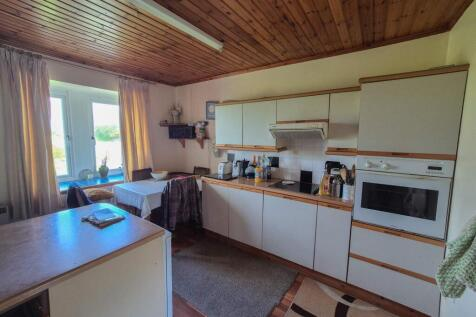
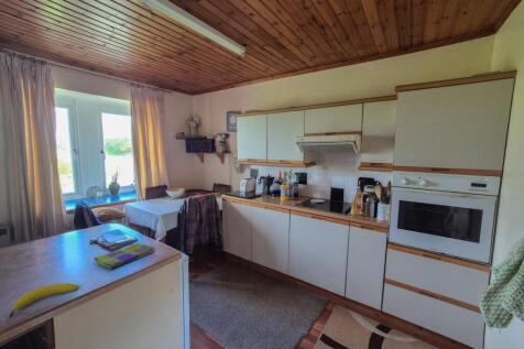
+ dish towel (125, 253)
+ fruit (45, 293)
